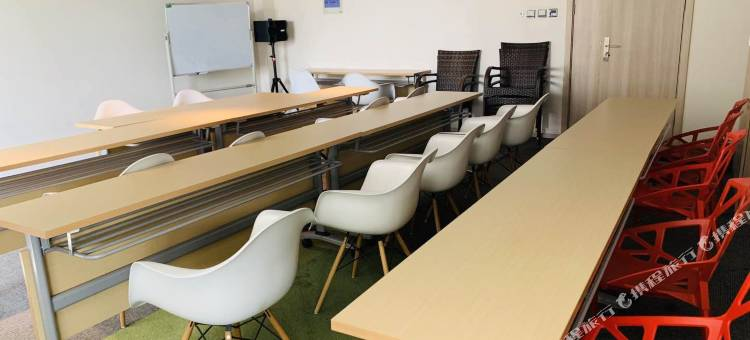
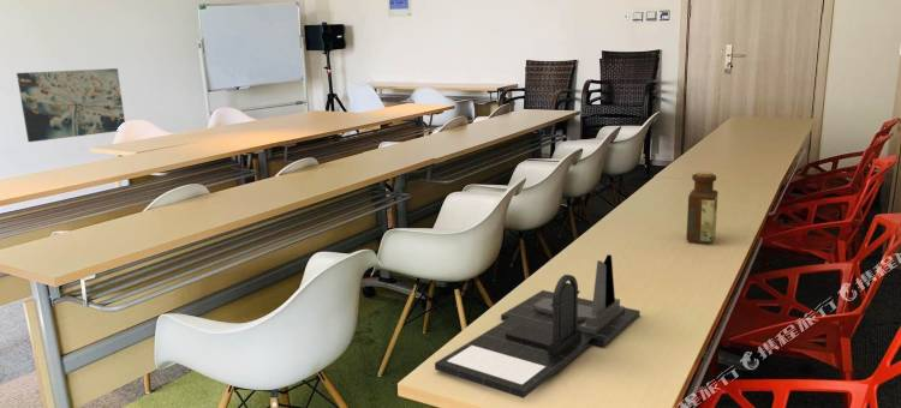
+ desk organizer (539, 302)
+ wall art (74, 103)
+ bottle (702, 205)
